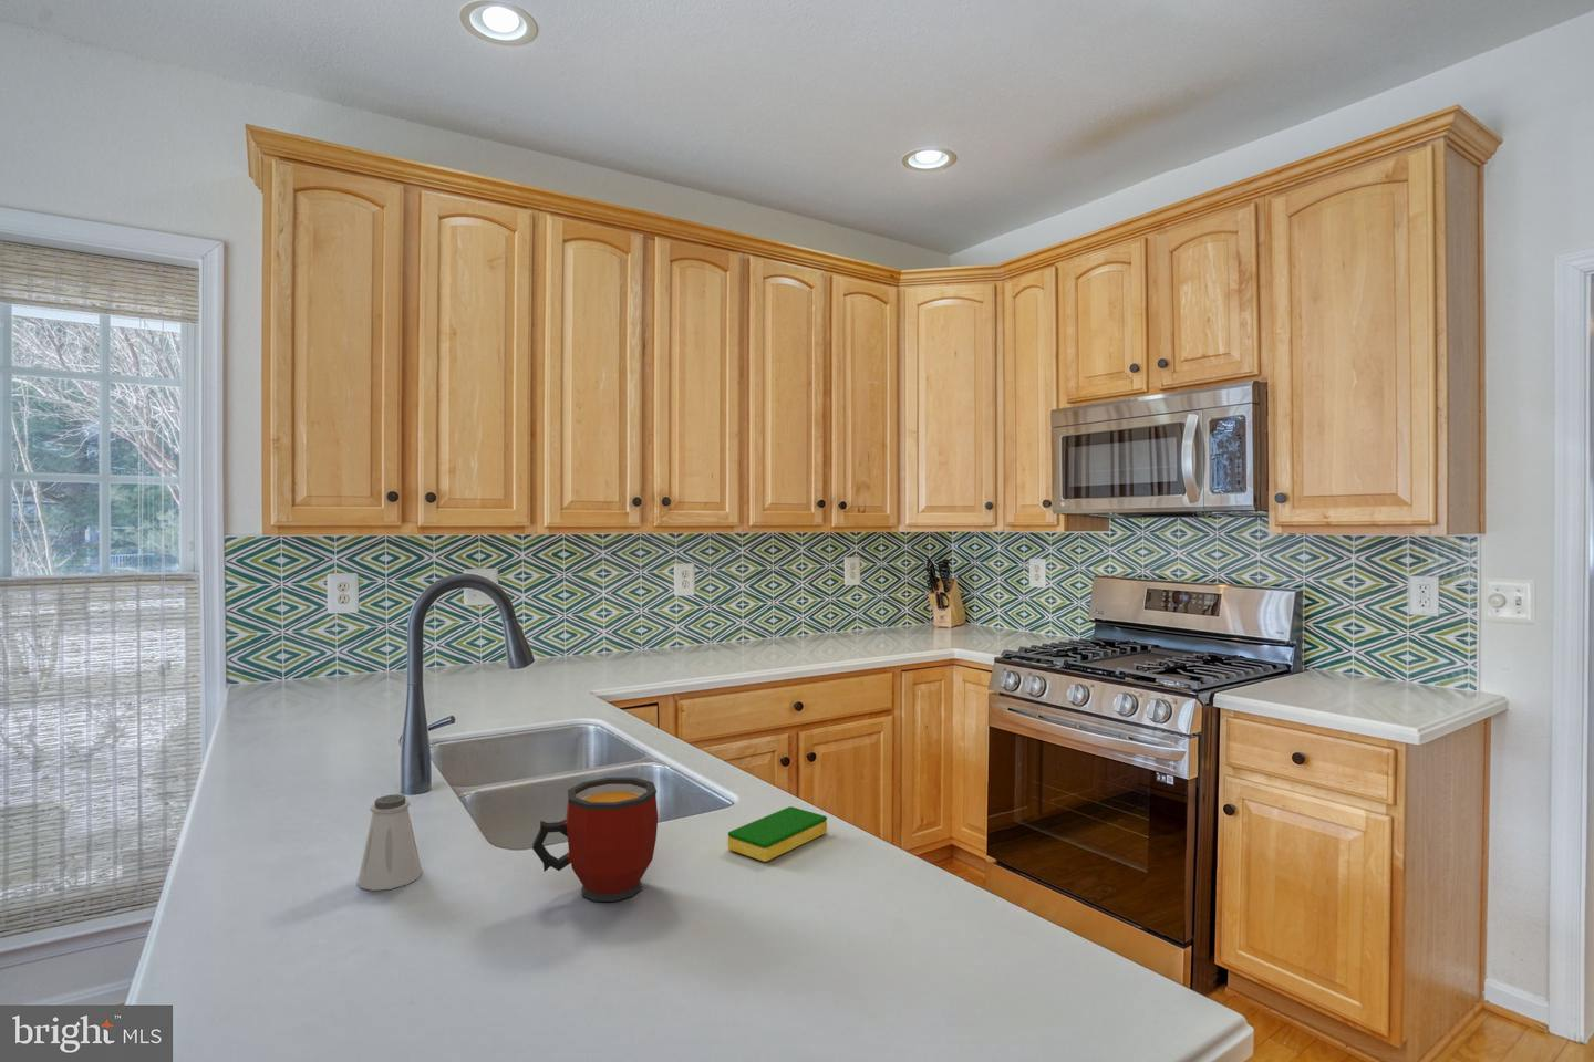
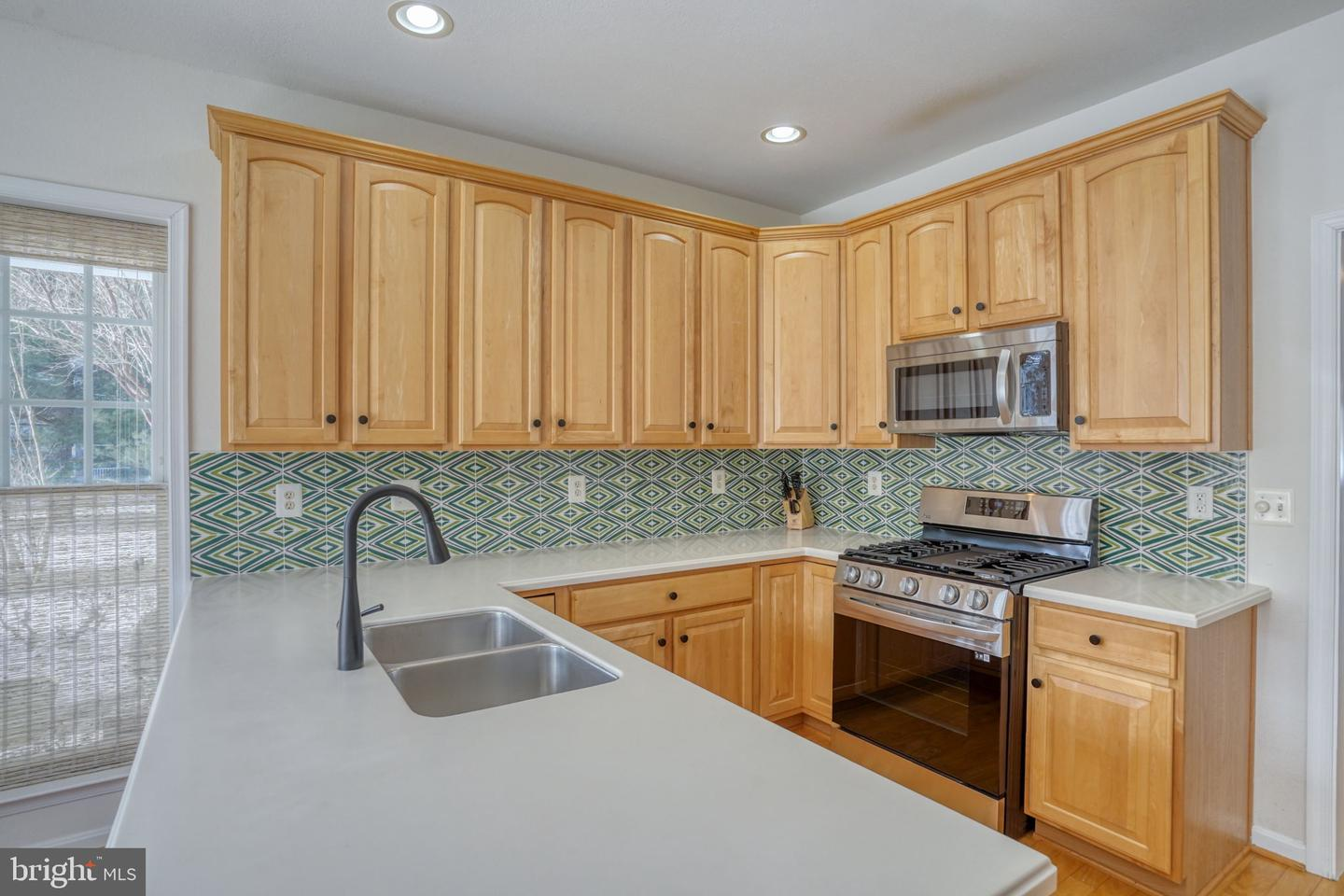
- saltshaker (390, 838)
- dish sponge (778, 832)
- mug (598, 838)
